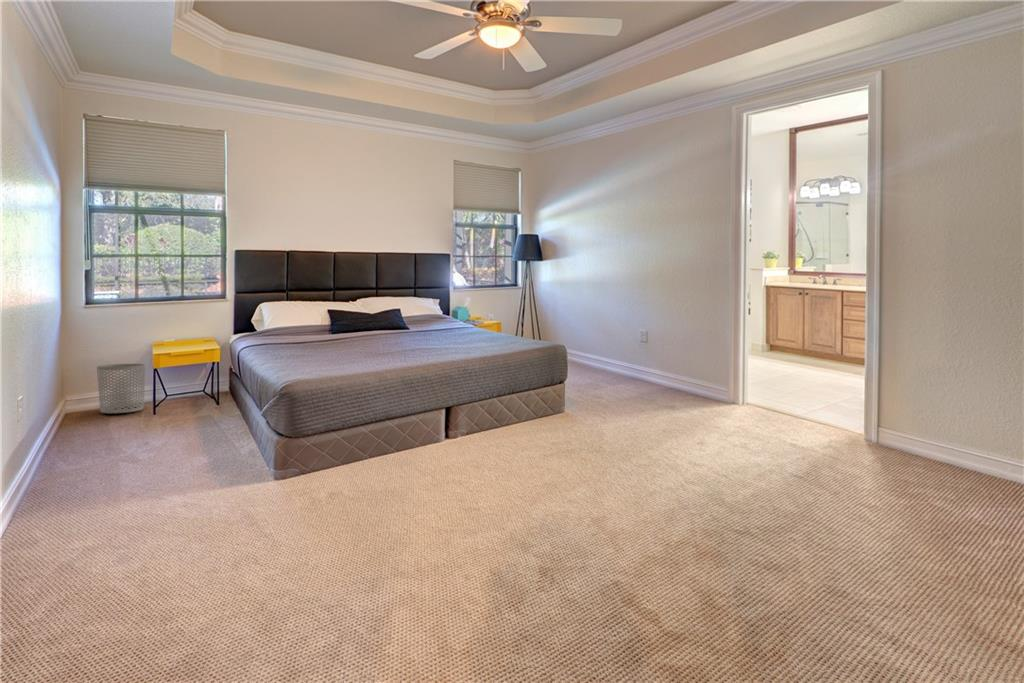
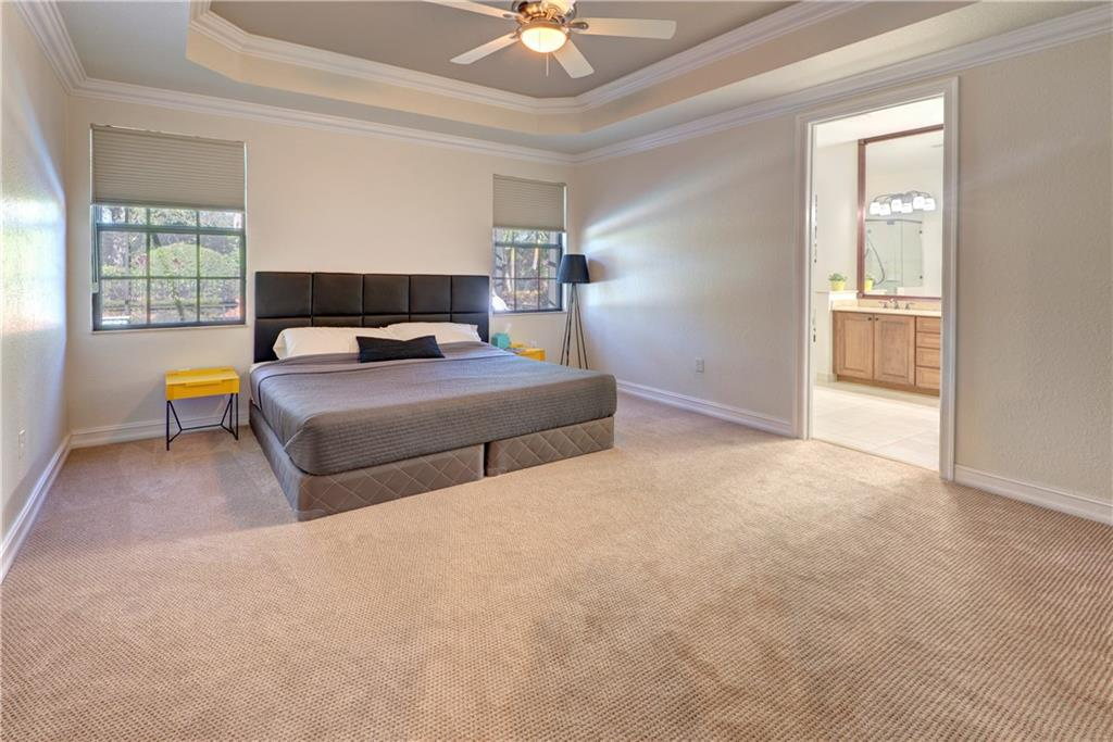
- waste bin (121, 388)
